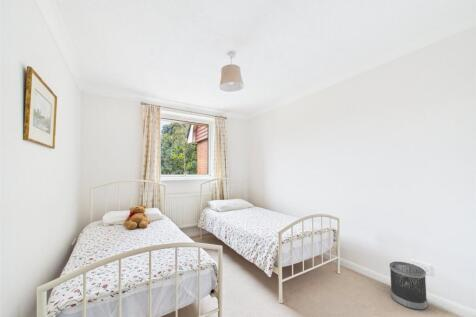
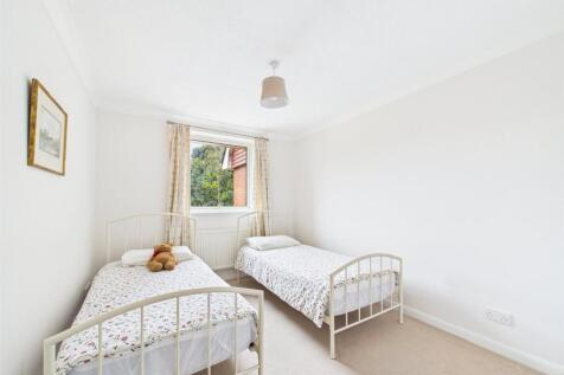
- wastebasket (407, 283)
